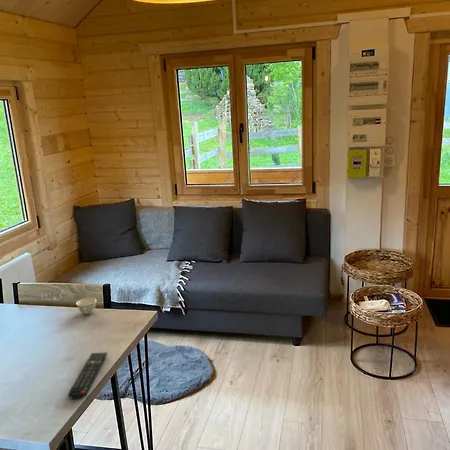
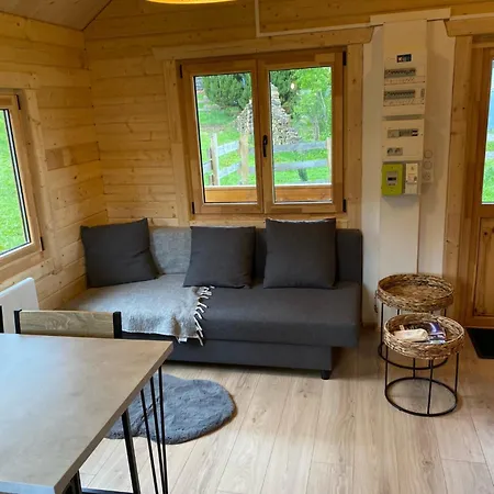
- remote control (89, 374)
- teacup (86, 307)
